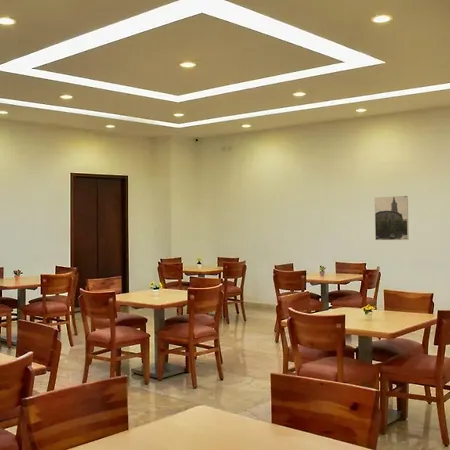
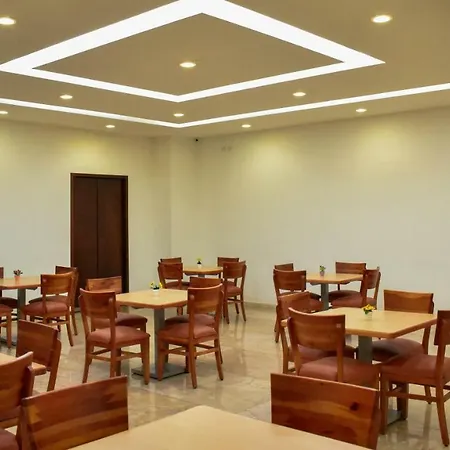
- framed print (391, 218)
